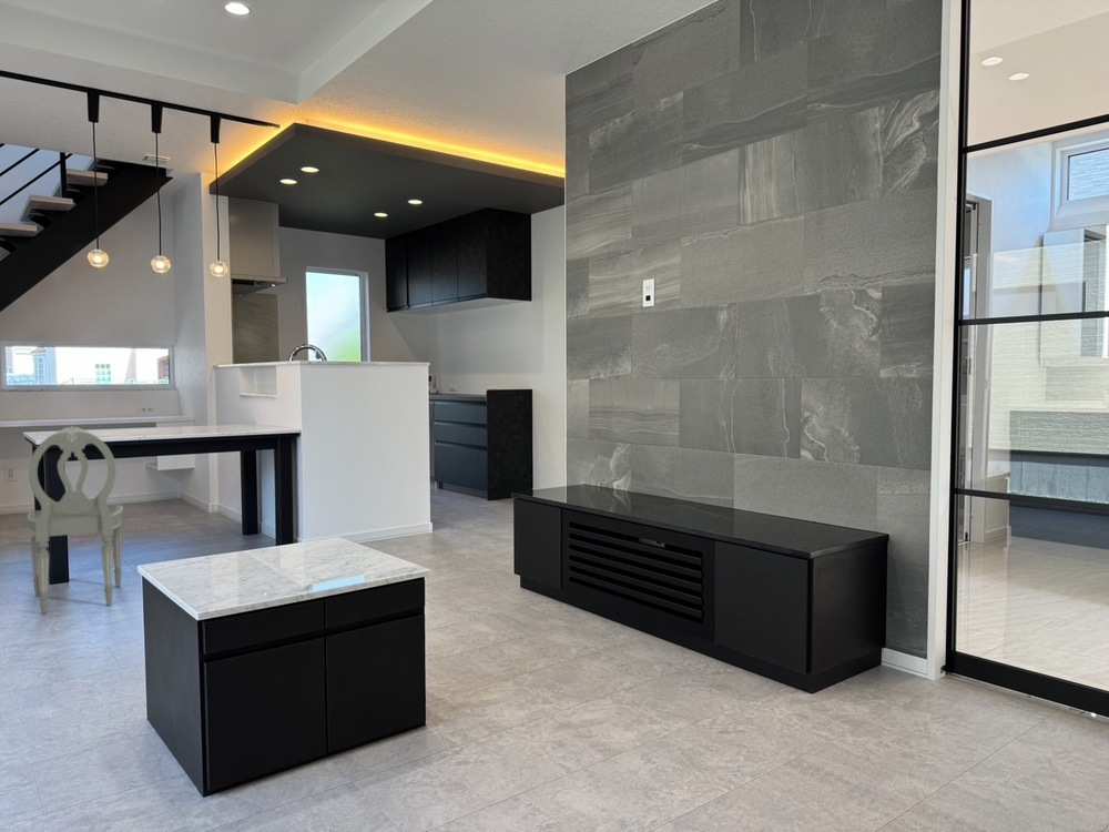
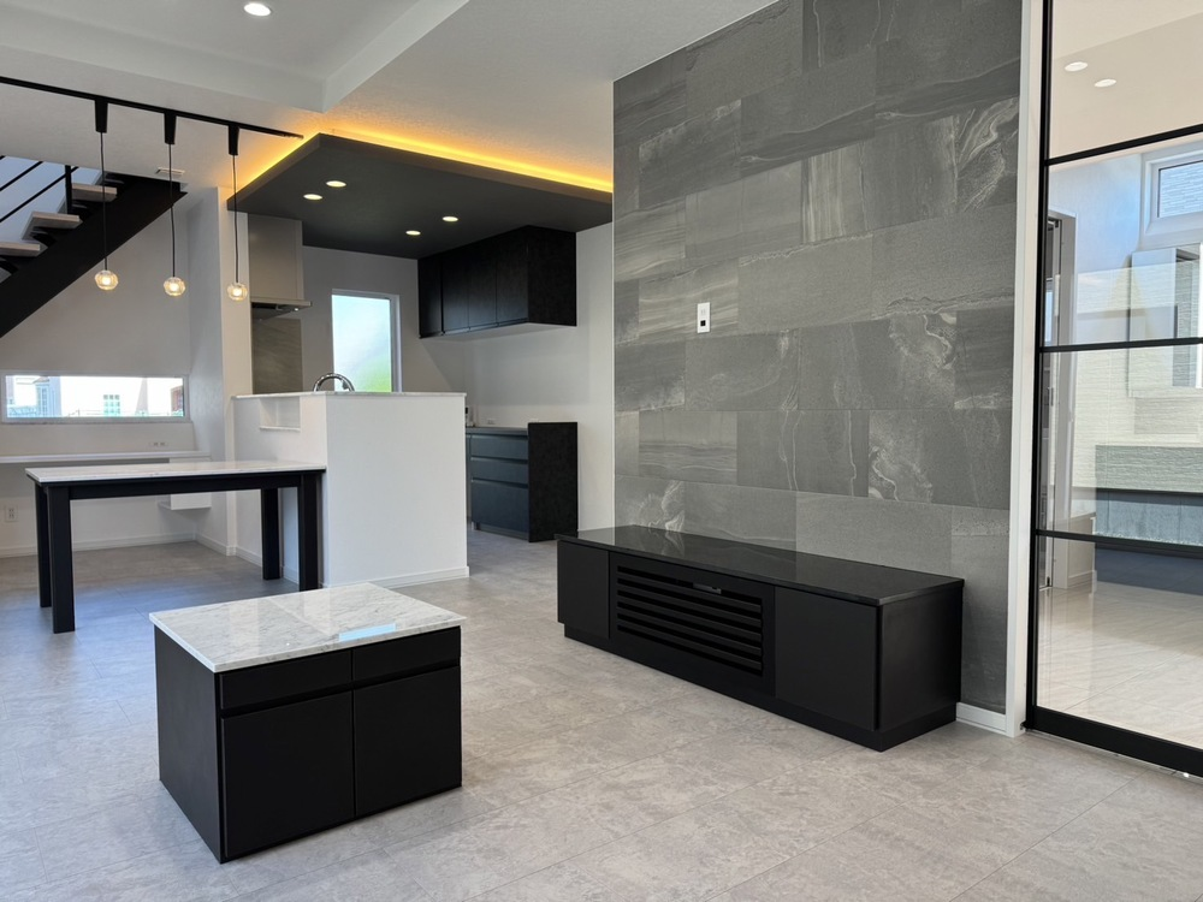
- dining chair (75, 511)
